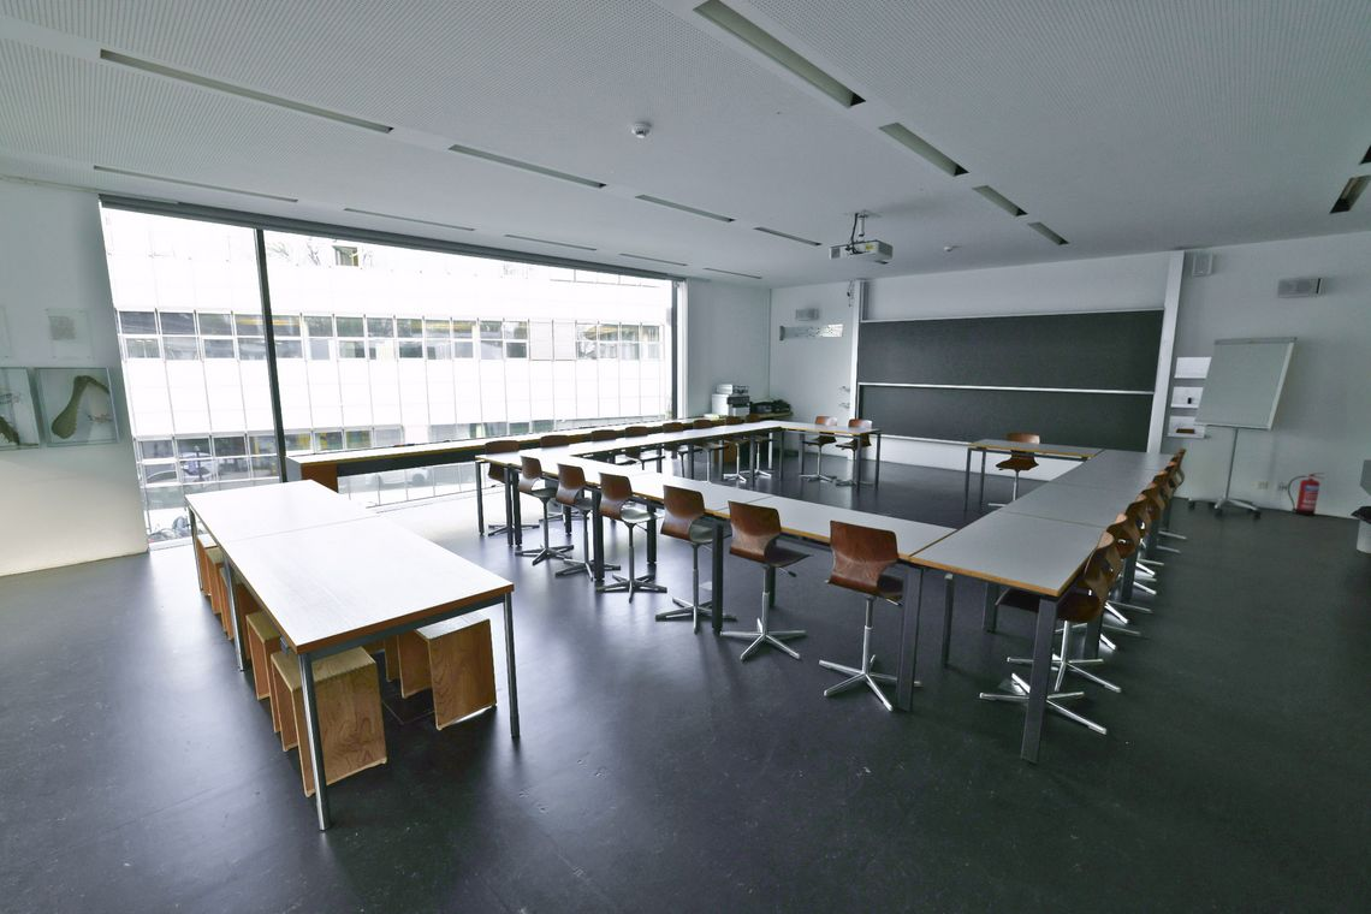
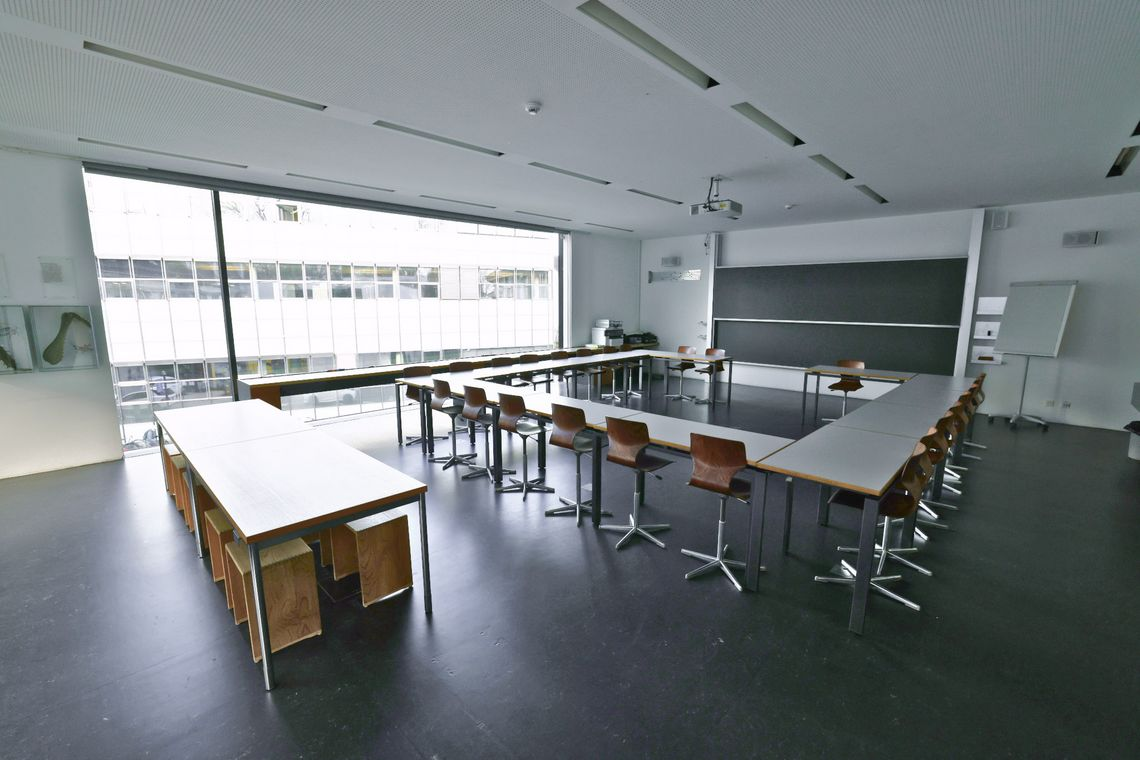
- fire extinguisher (1304, 492)
